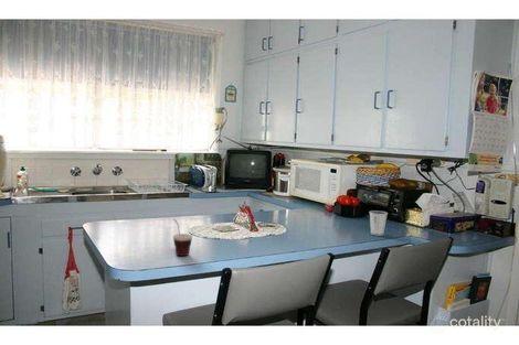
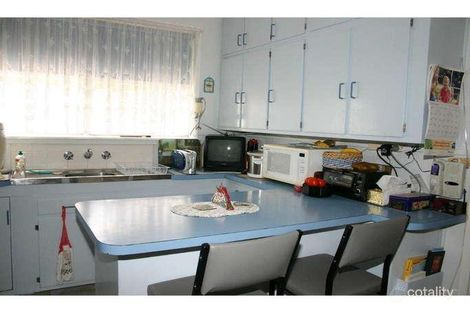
- cup (179, 237)
- dixie cup (378, 223)
